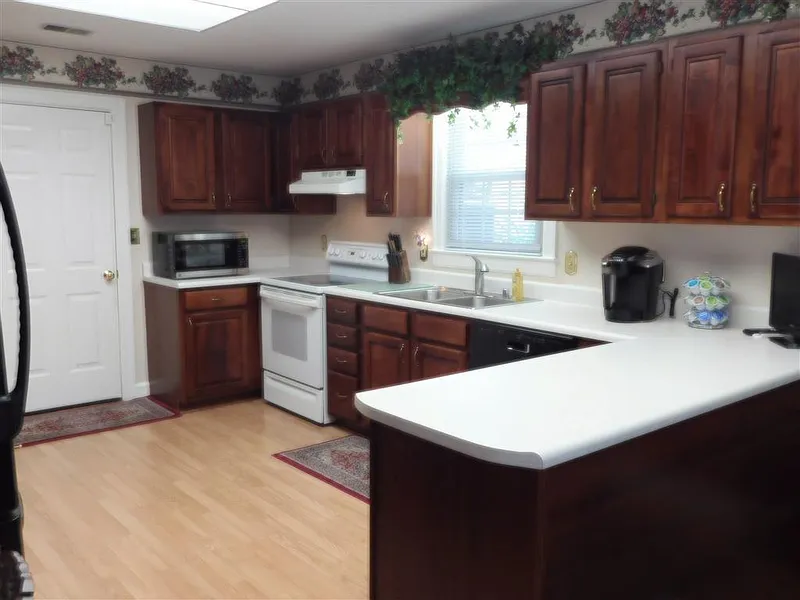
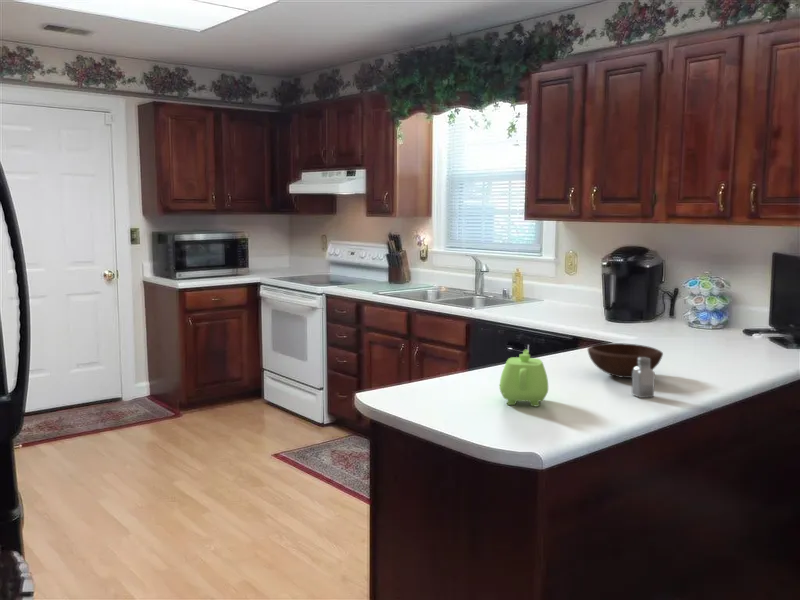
+ bowl (624, 362)
+ teapot (524, 377)
+ saltshaker (643, 376)
